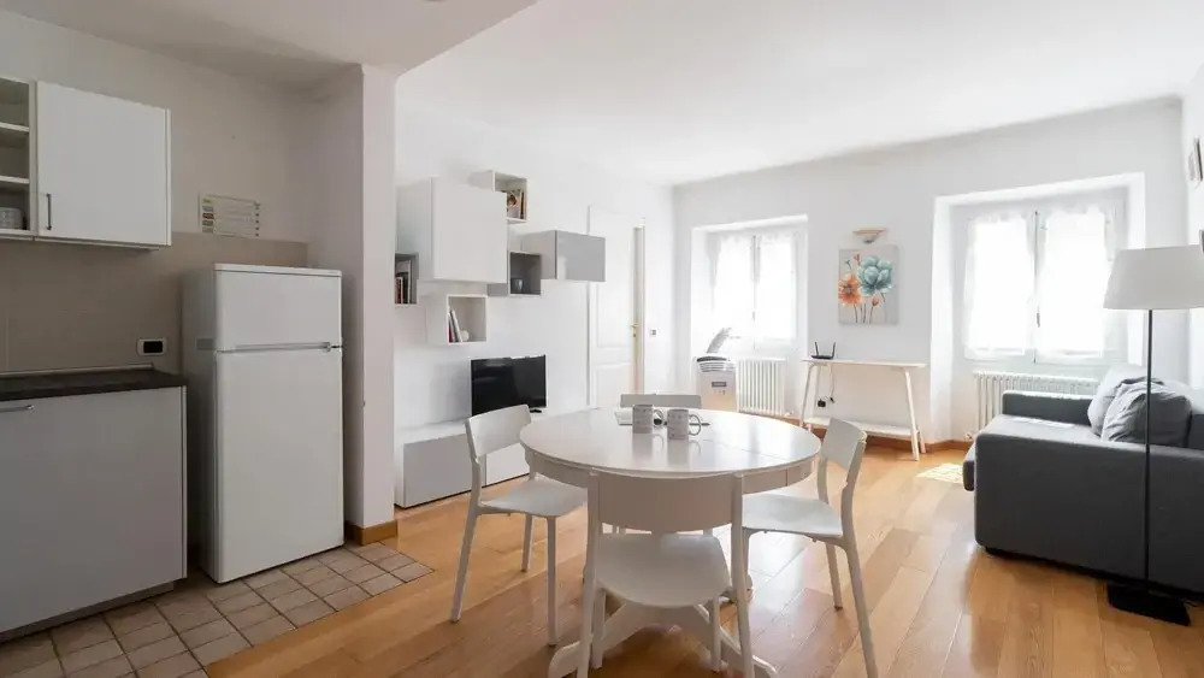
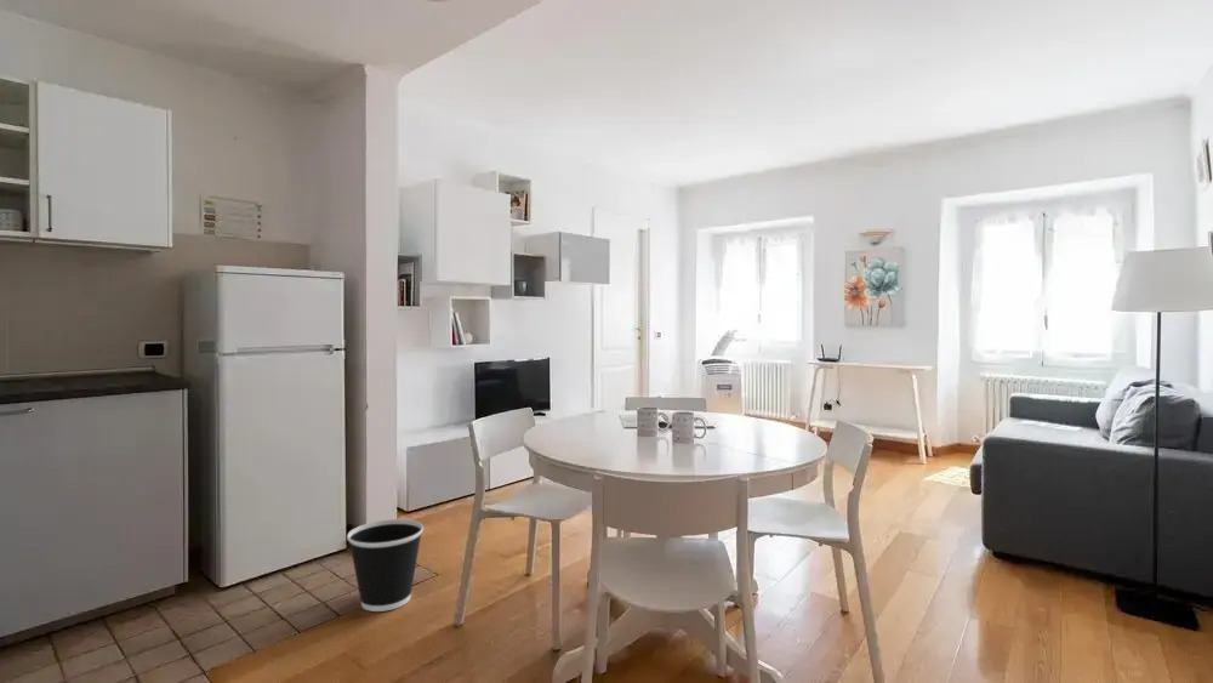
+ wastebasket (386, 565)
